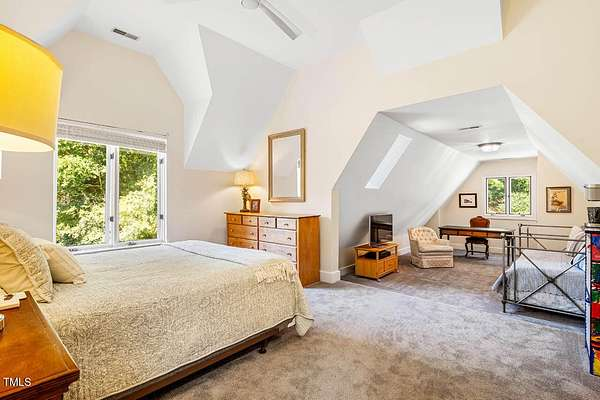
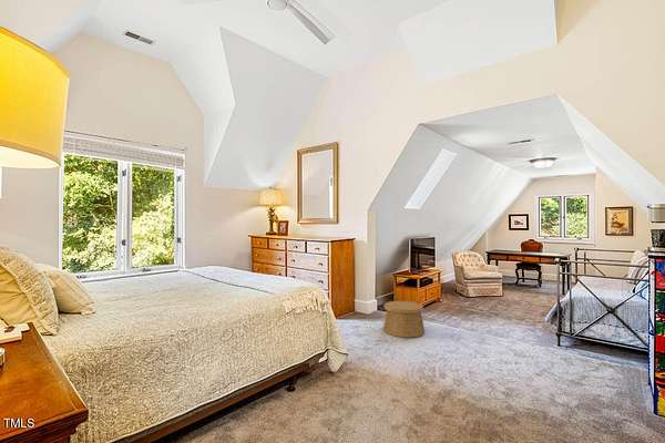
+ basket (403, 318)
